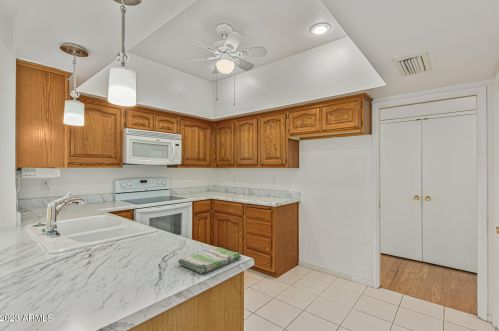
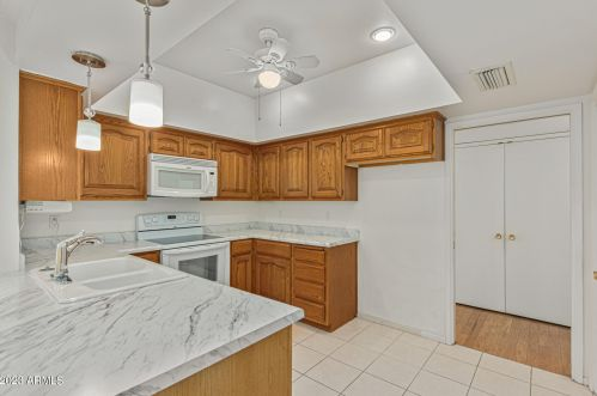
- dish towel (210, 257)
